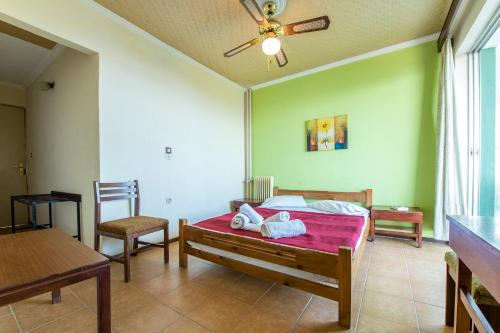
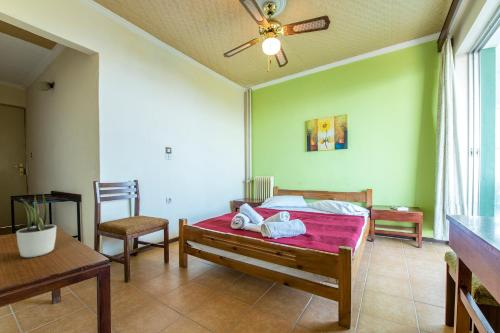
+ potted plant (36, 219)
